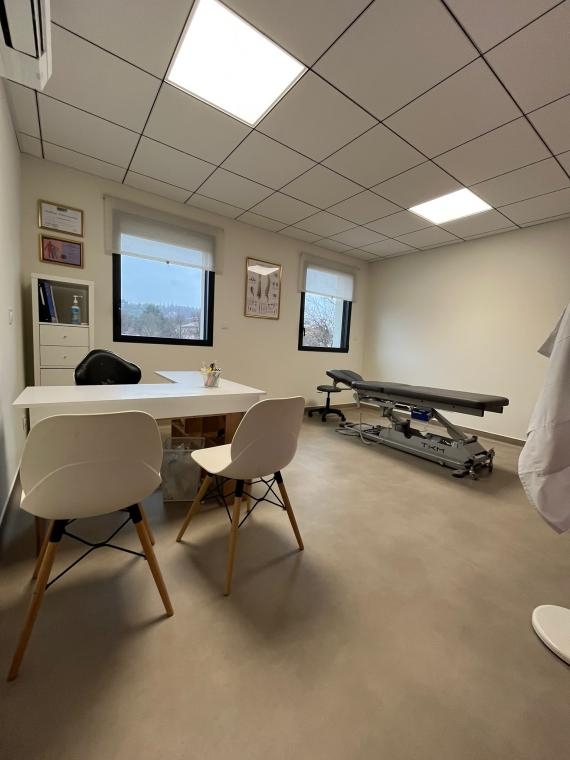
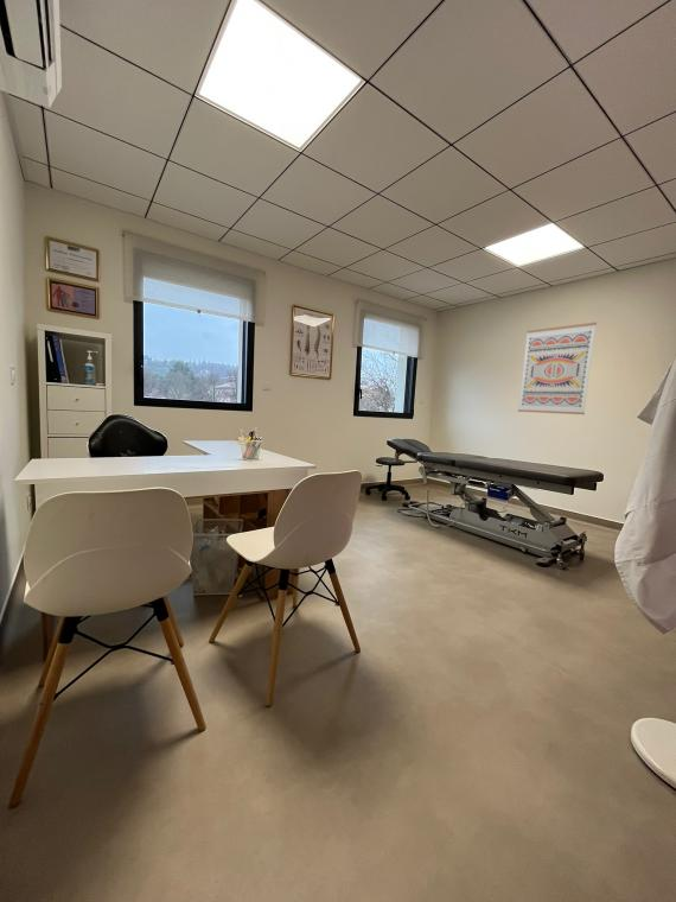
+ wall art (554, 370)
